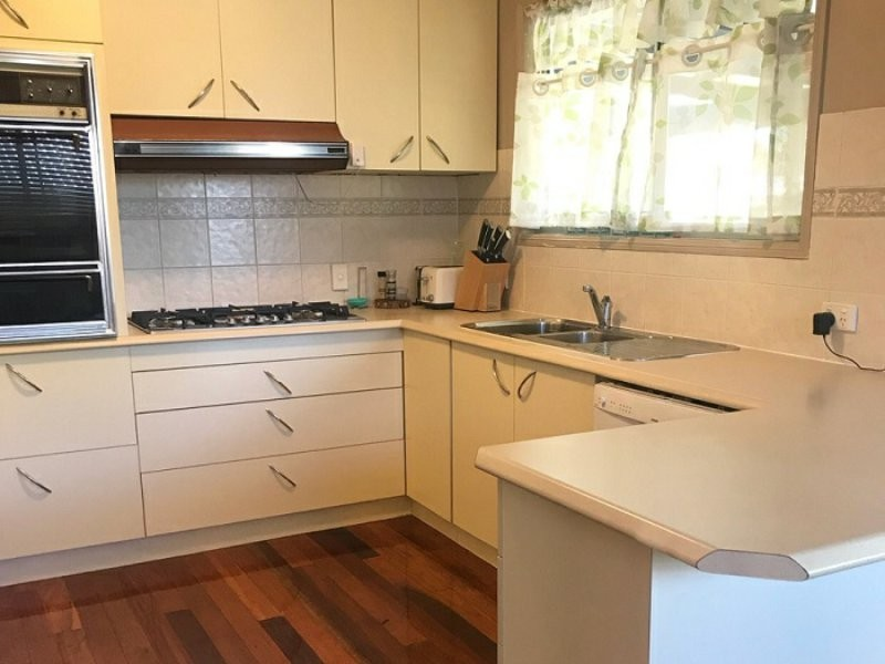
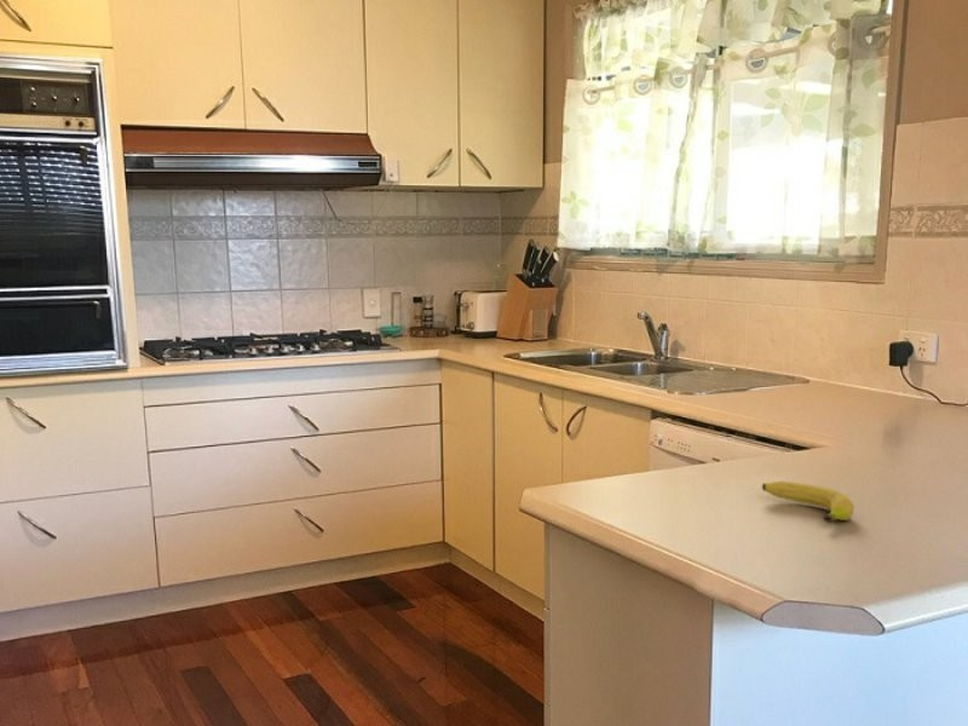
+ fruit (809, 502)
